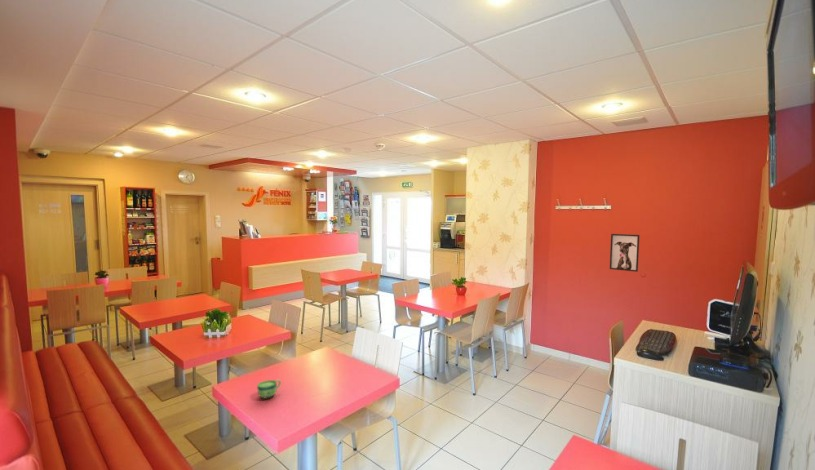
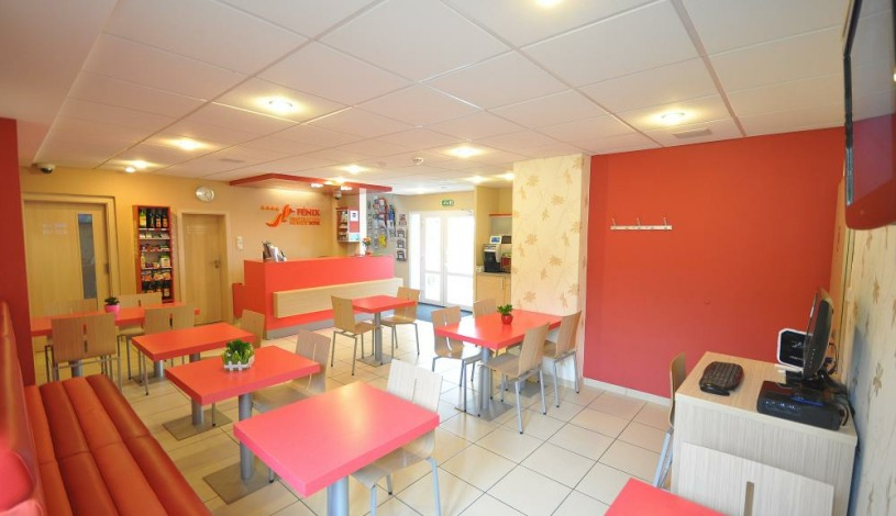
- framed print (624, 252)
- cup (269, 388)
